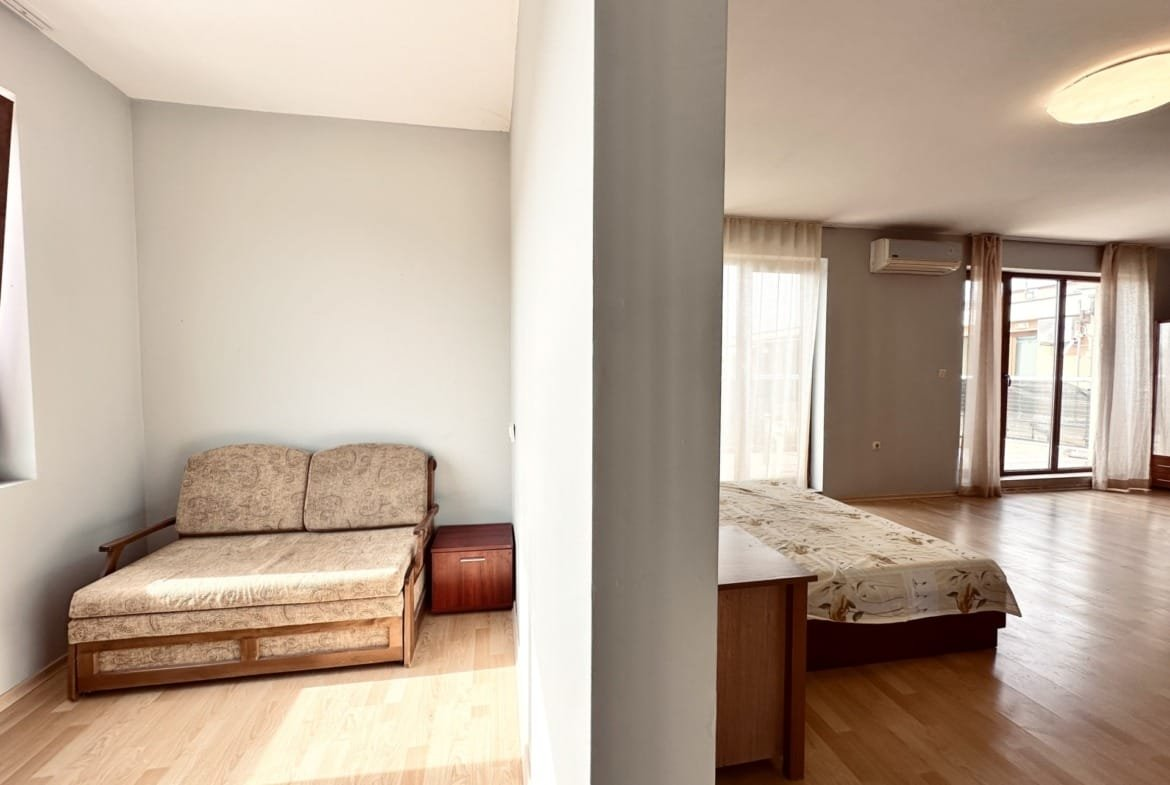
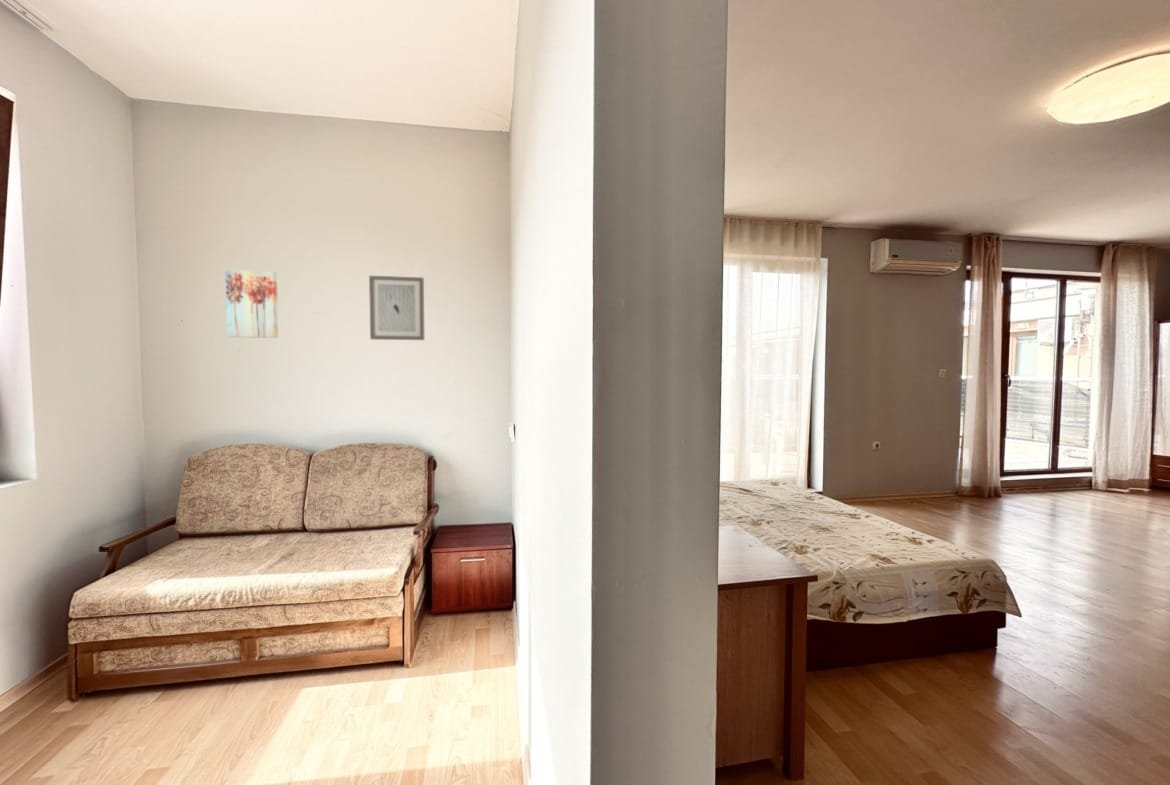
+ wall art (252, 304)
+ wall art (397, 308)
